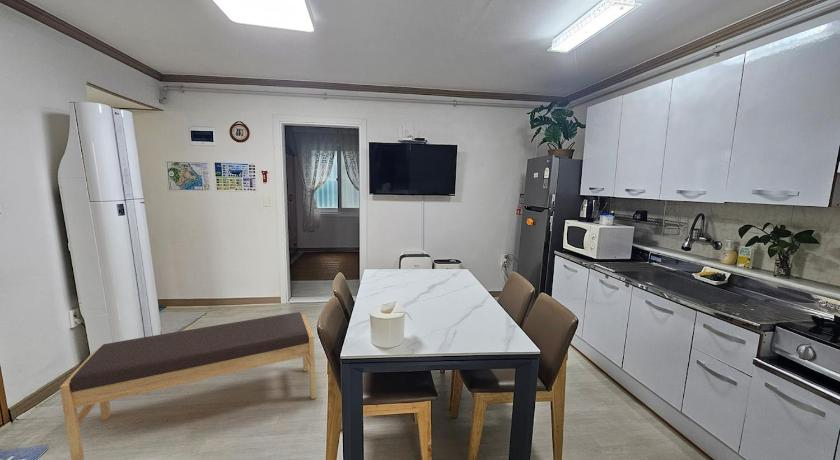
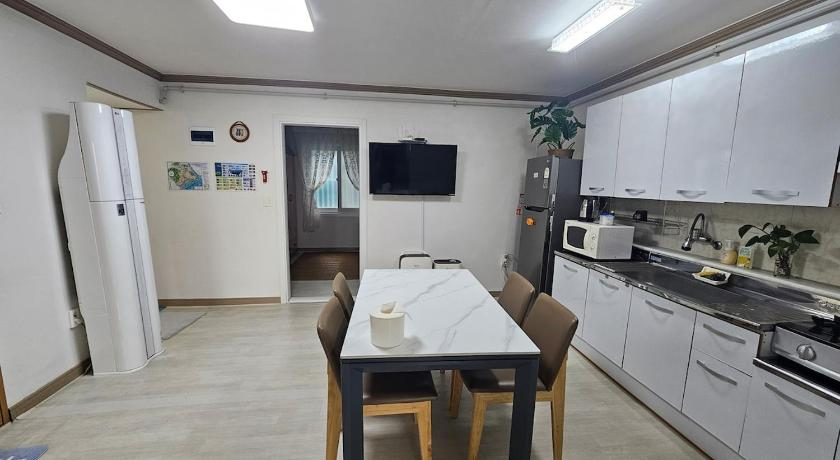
- bench (212, 372)
